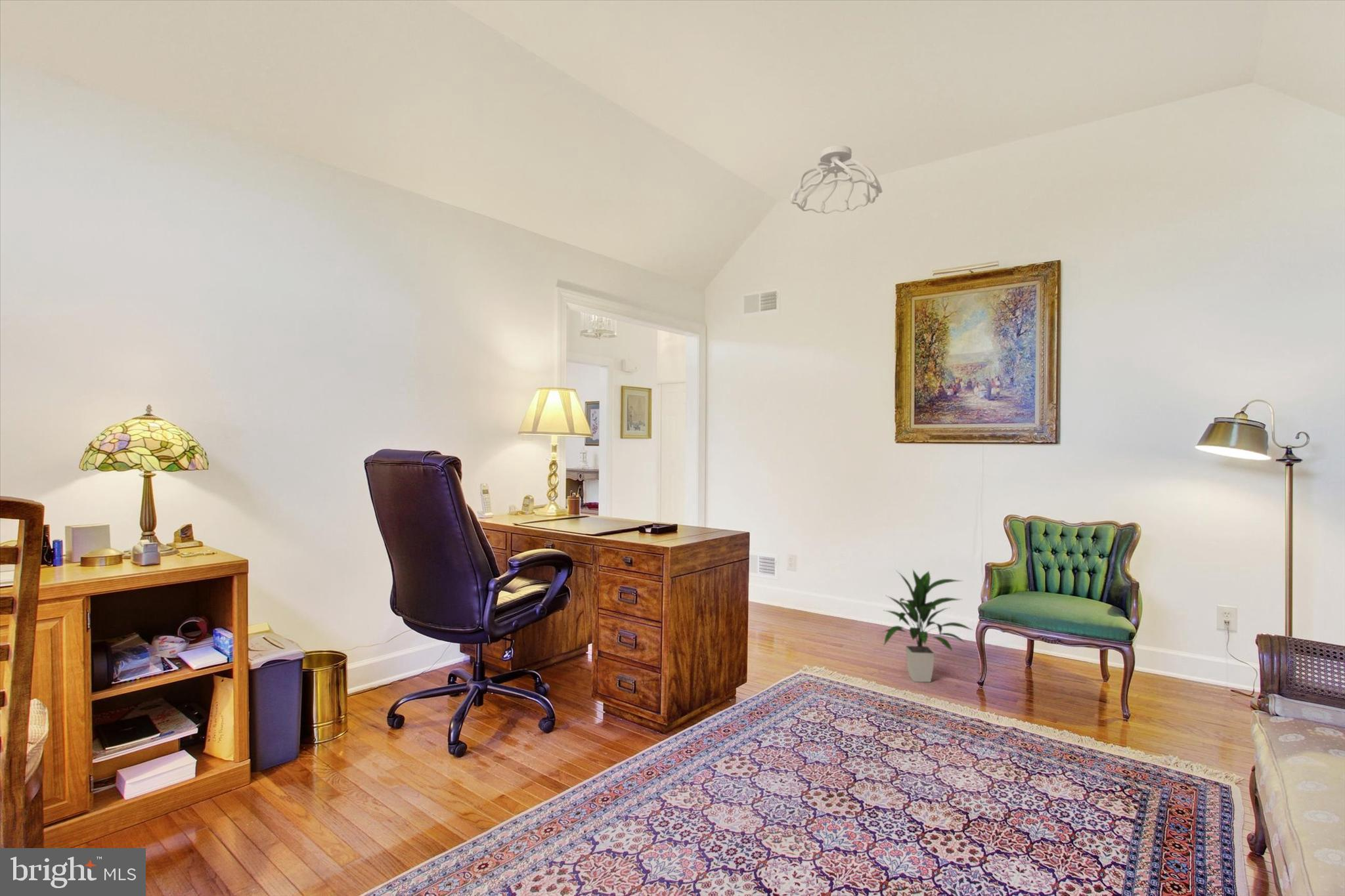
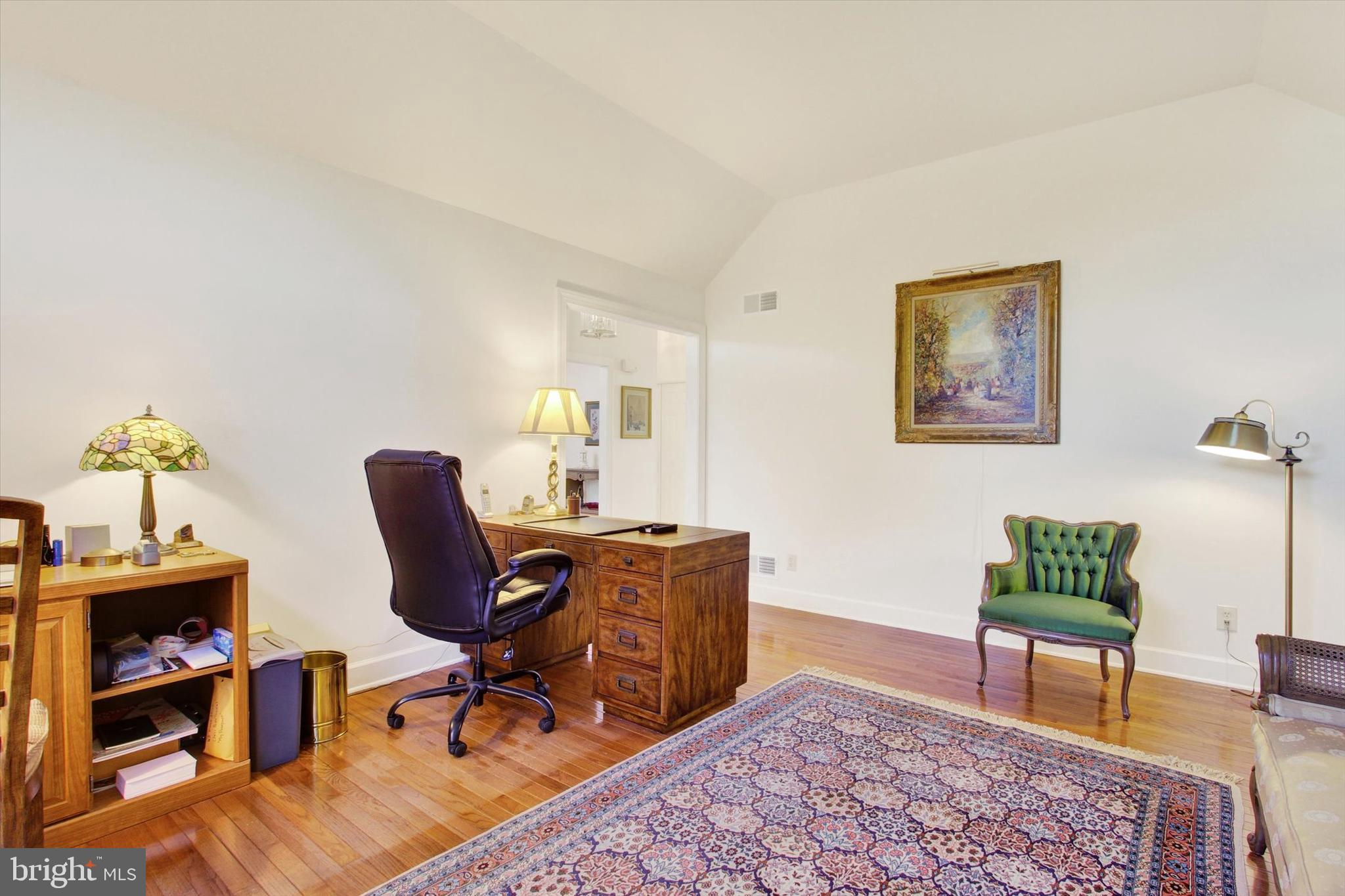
- ceiling light fixture (835, 175)
- indoor plant (921, 622)
